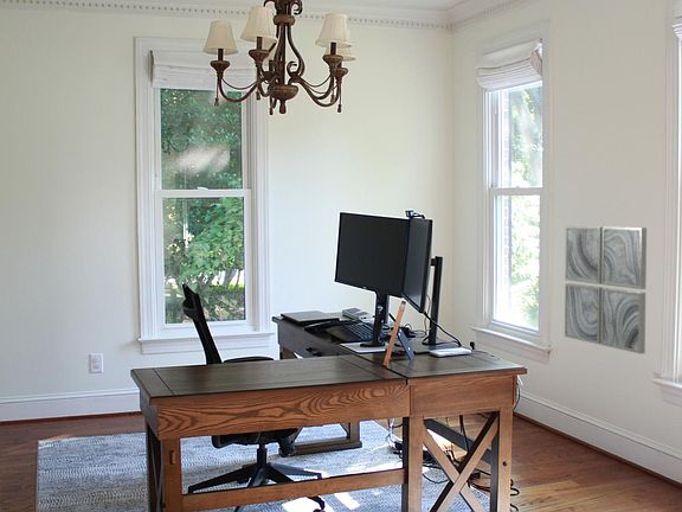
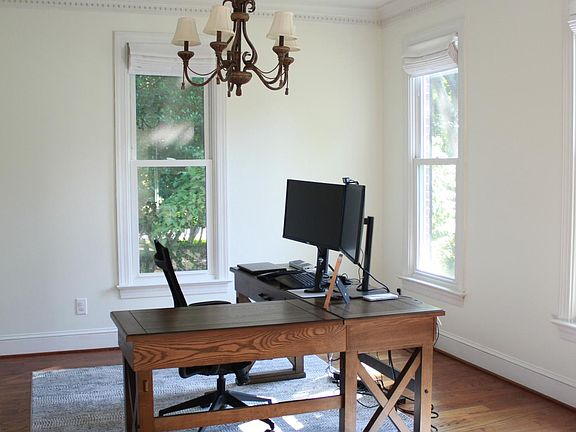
- wall art (603, 287)
